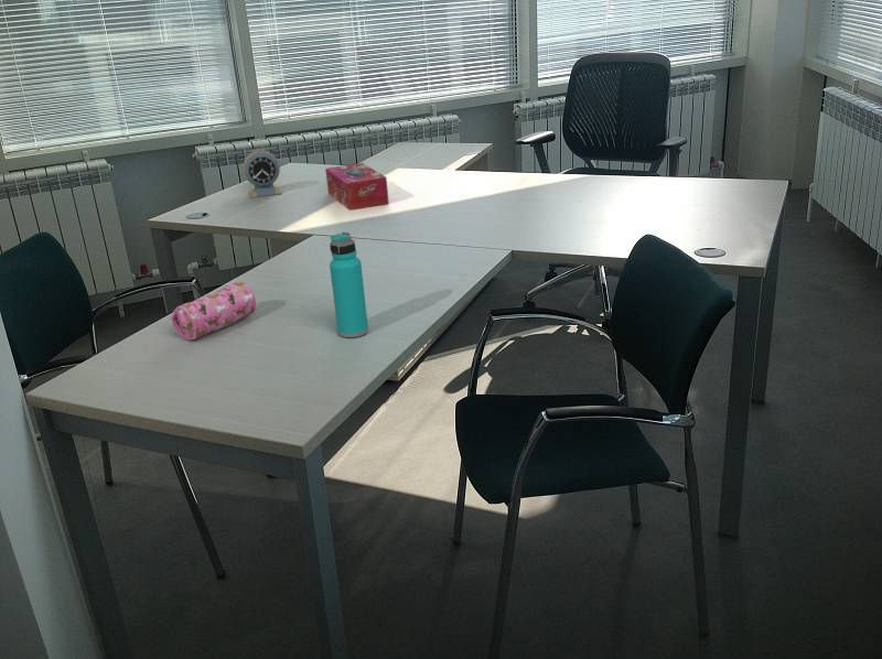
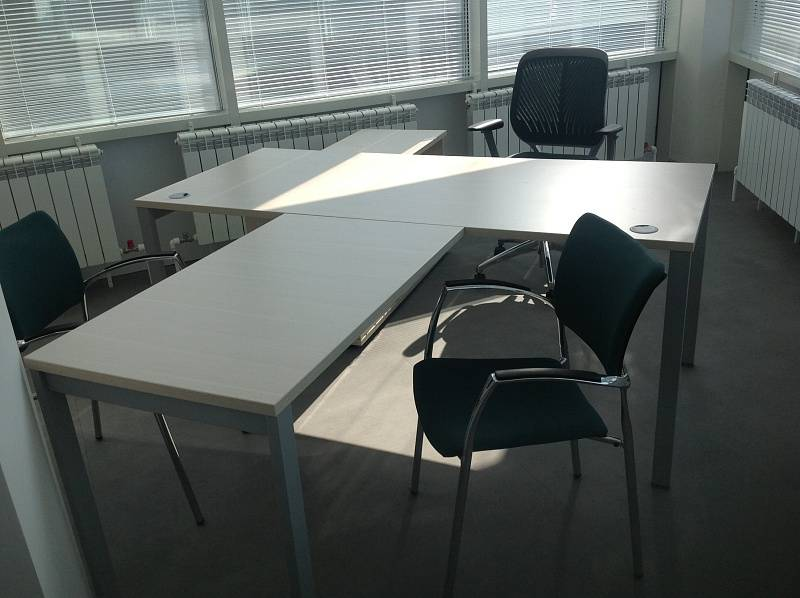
- pencil case (214, 310)
- alarm clock (261, 171)
- tissue box (356, 185)
- water bottle (347, 283)
